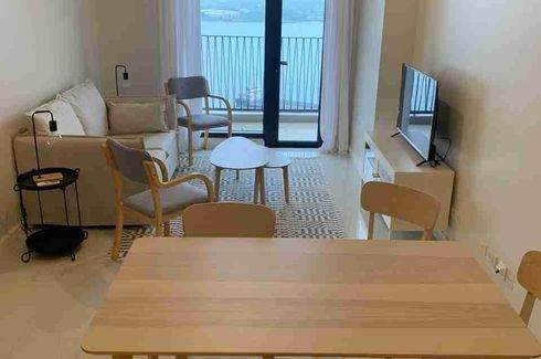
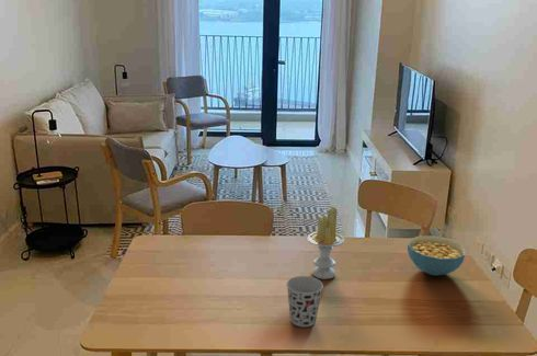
+ cereal bowl (434, 259)
+ cup (304, 302)
+ candle (325, 240)
